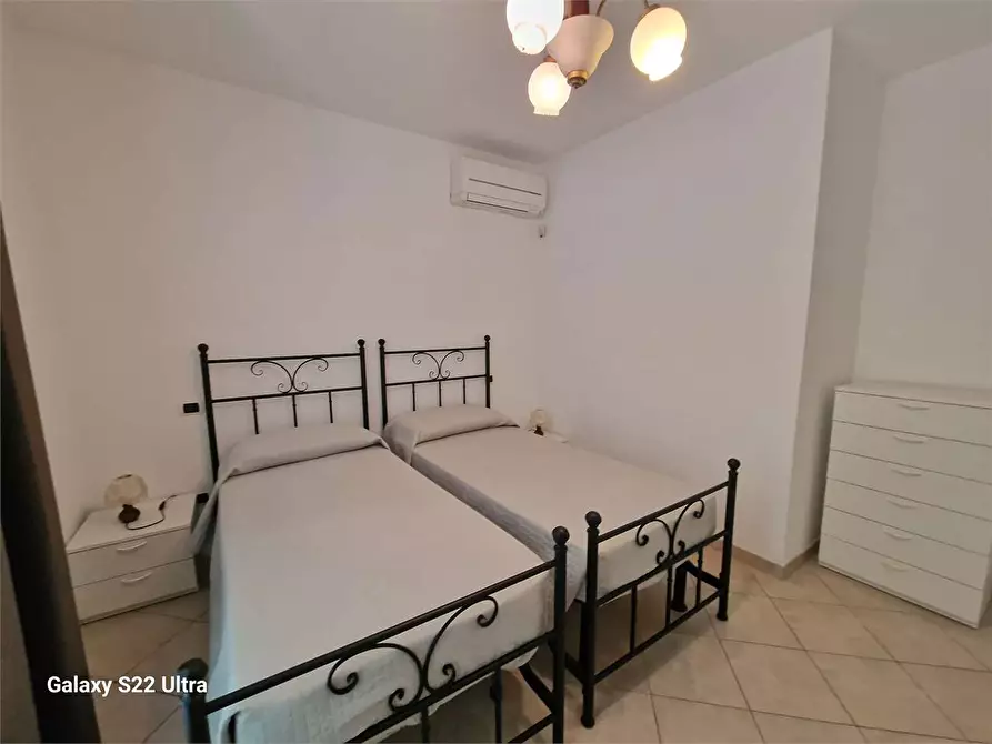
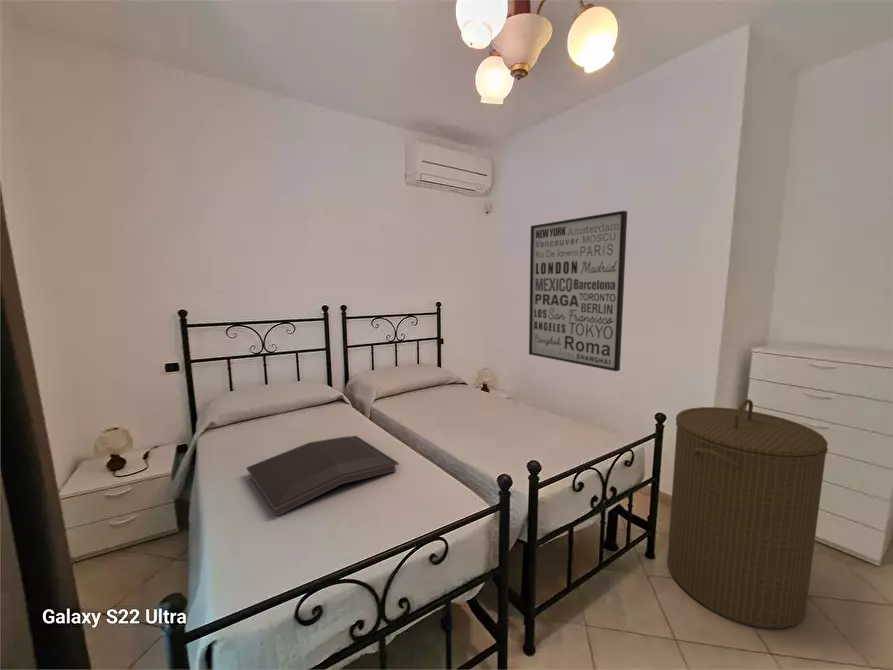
+ laundry hamper (738, 493)
+ wall art (571, 292)
+ serving tray (322, 463)
